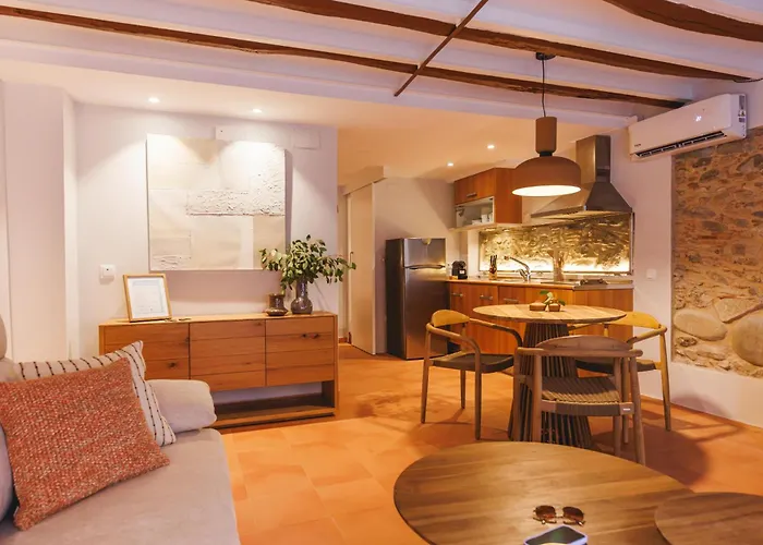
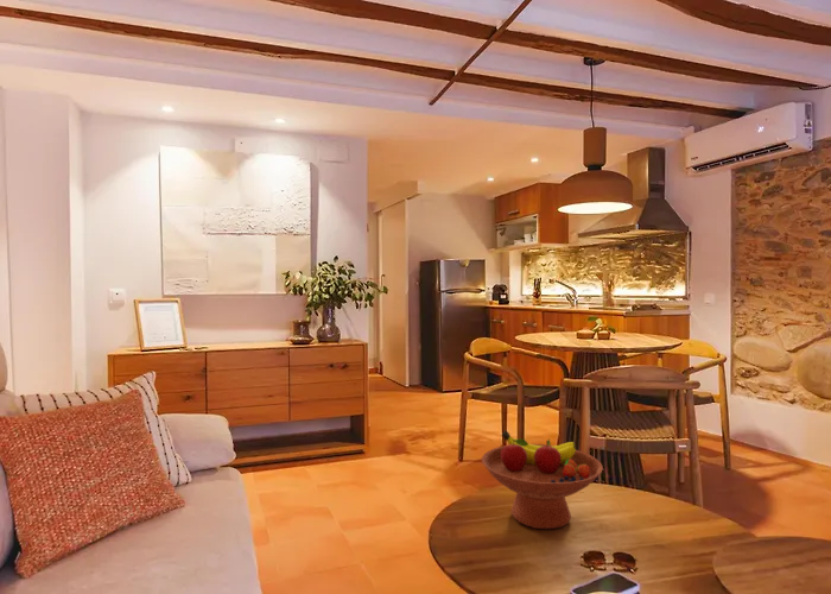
+ fruit bowl (540, 478)
